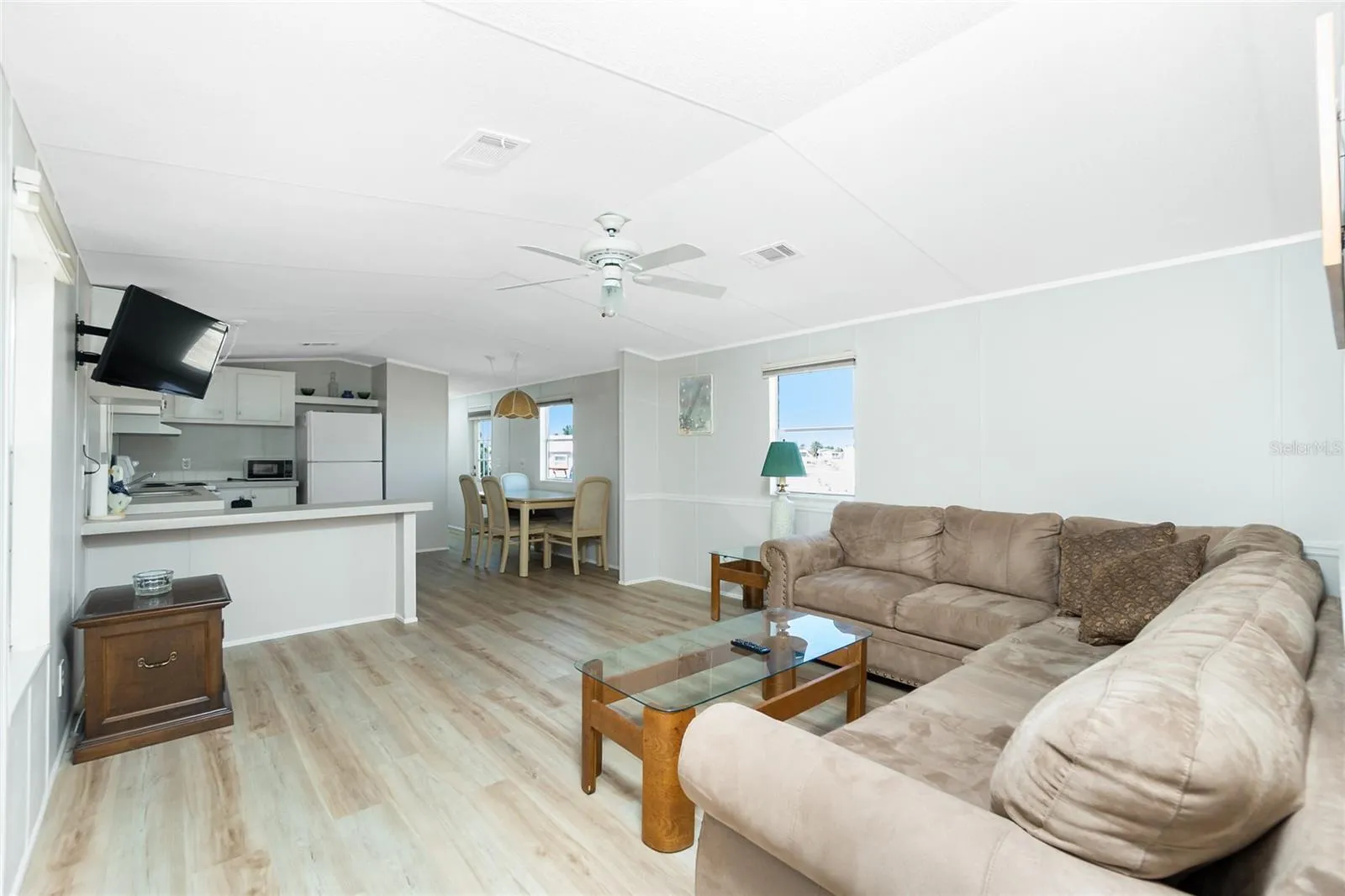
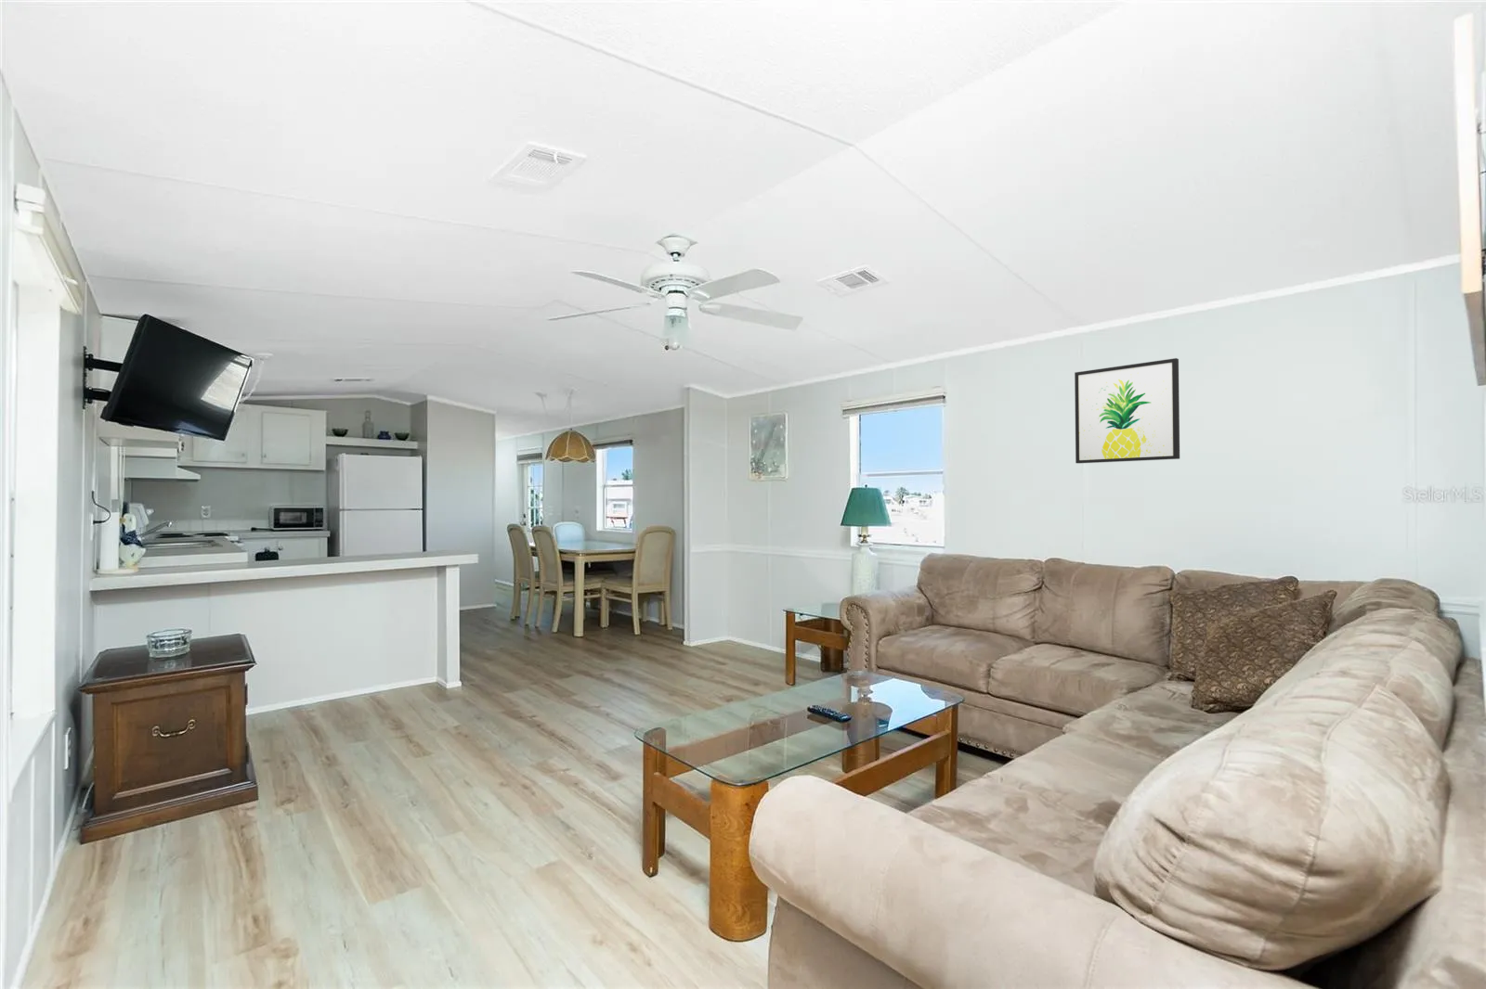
+ wall art (1125, 413)
